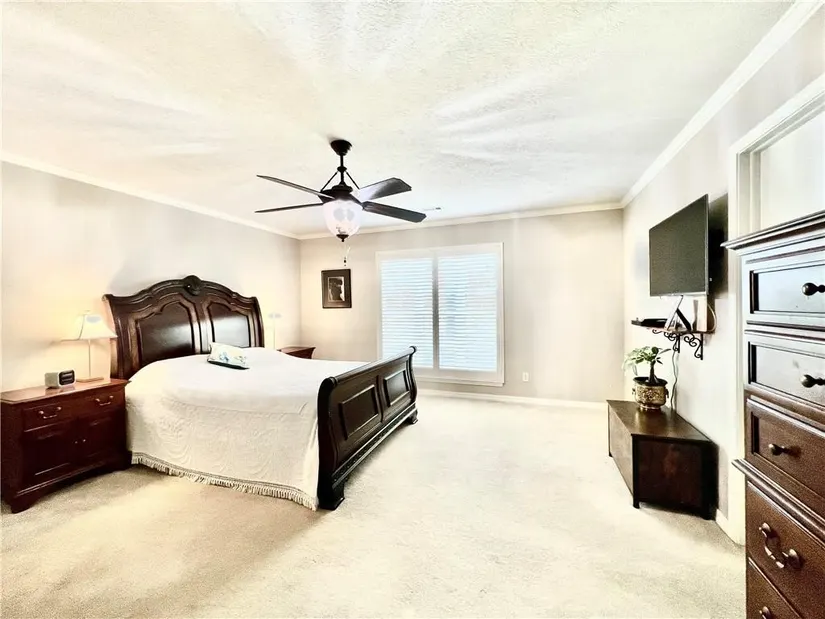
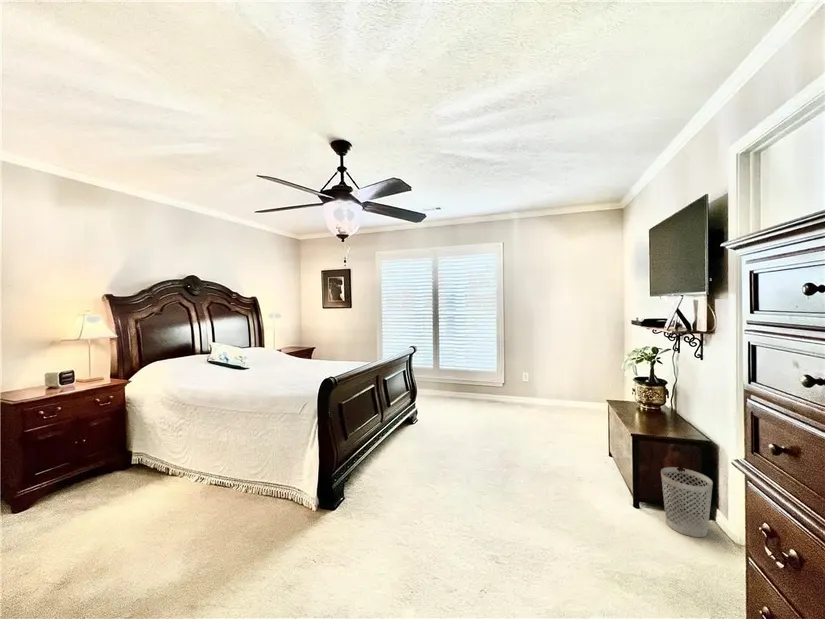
+ wastebasket (686, 501)
